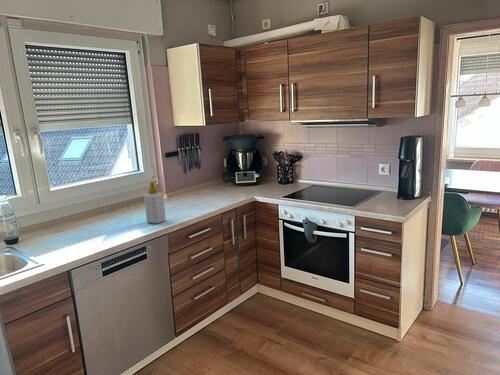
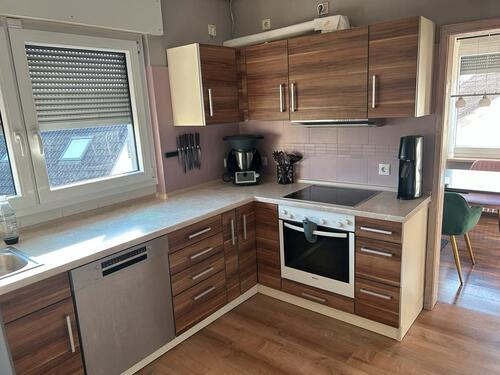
- soap bottle (154, 201)
